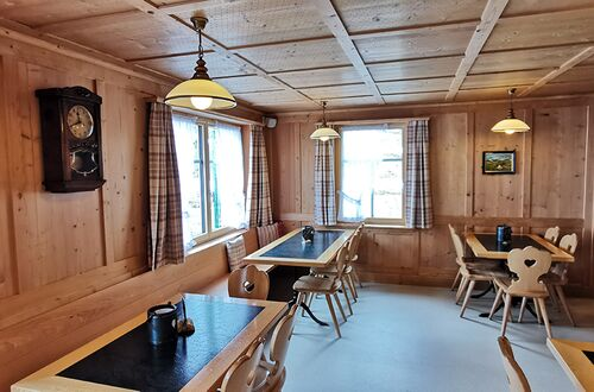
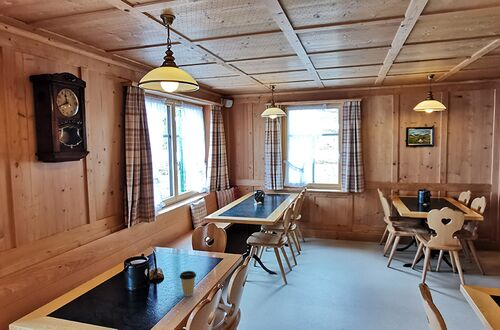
+ coffee cup (188, 283)
